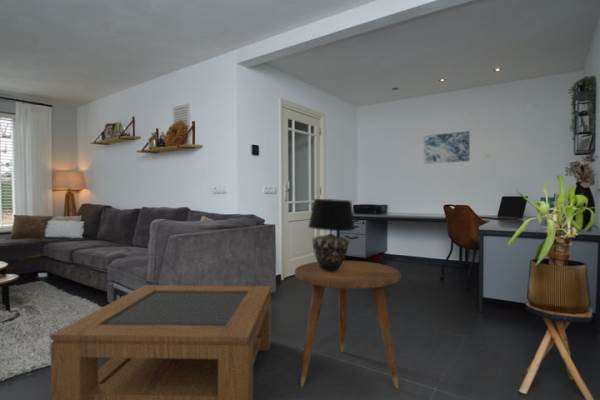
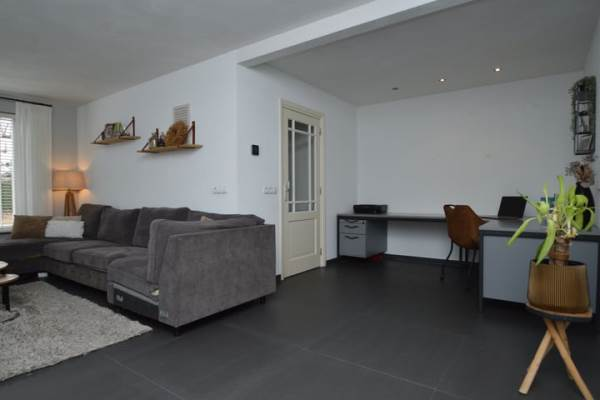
- wall art (445, 148)
- side table (346, 322)
- coffee table (184, 339)
- table lamp (329, 234)
